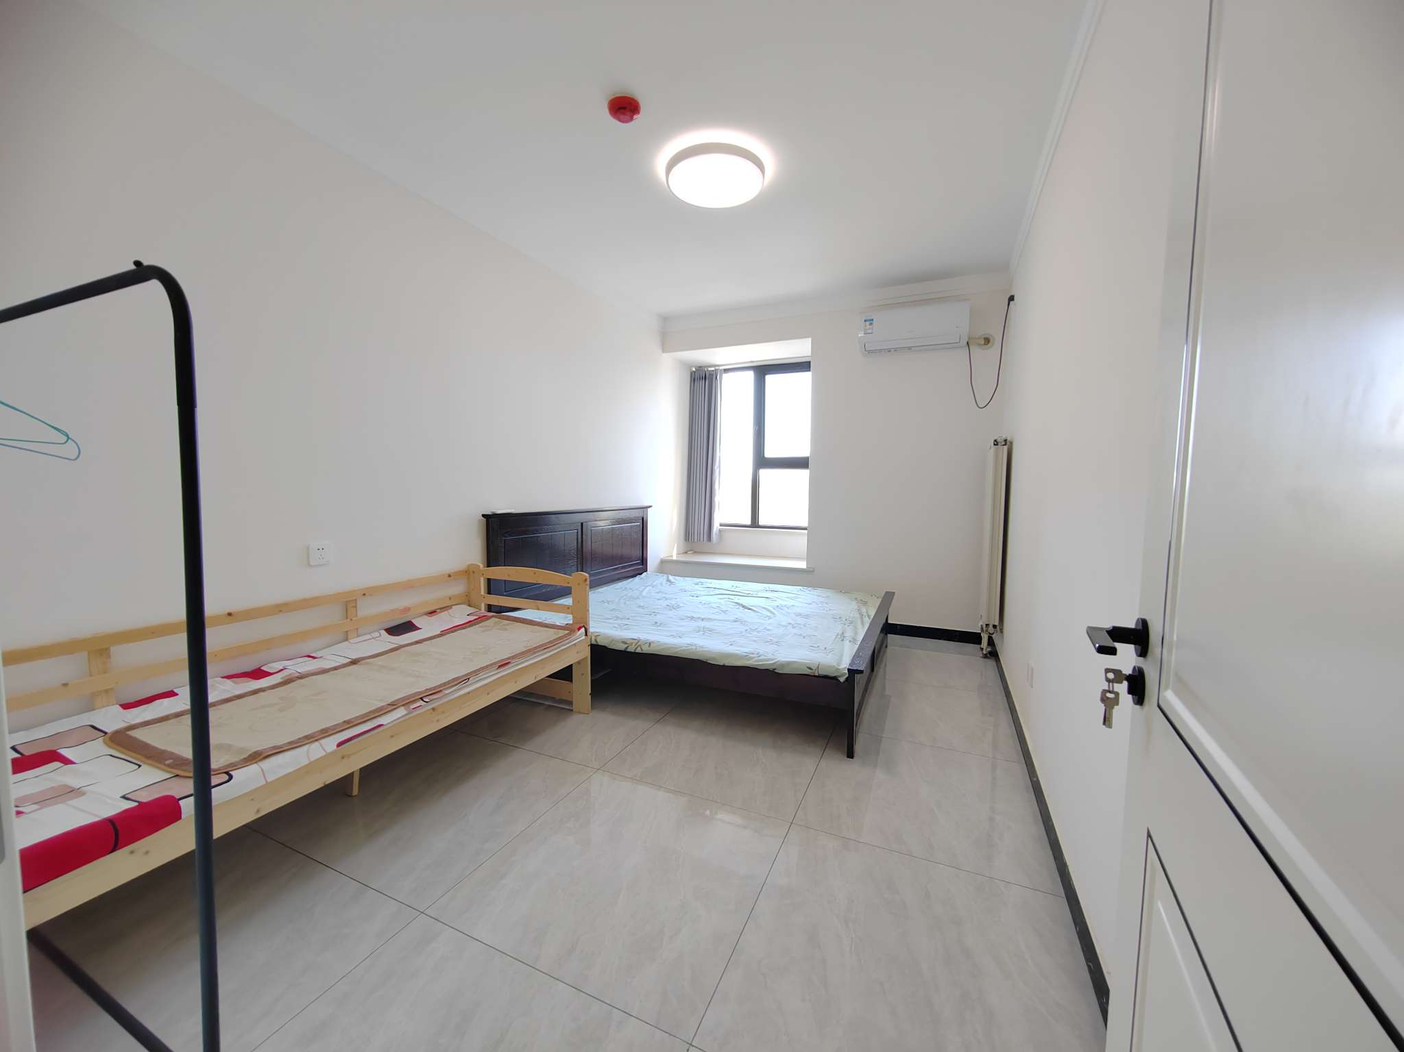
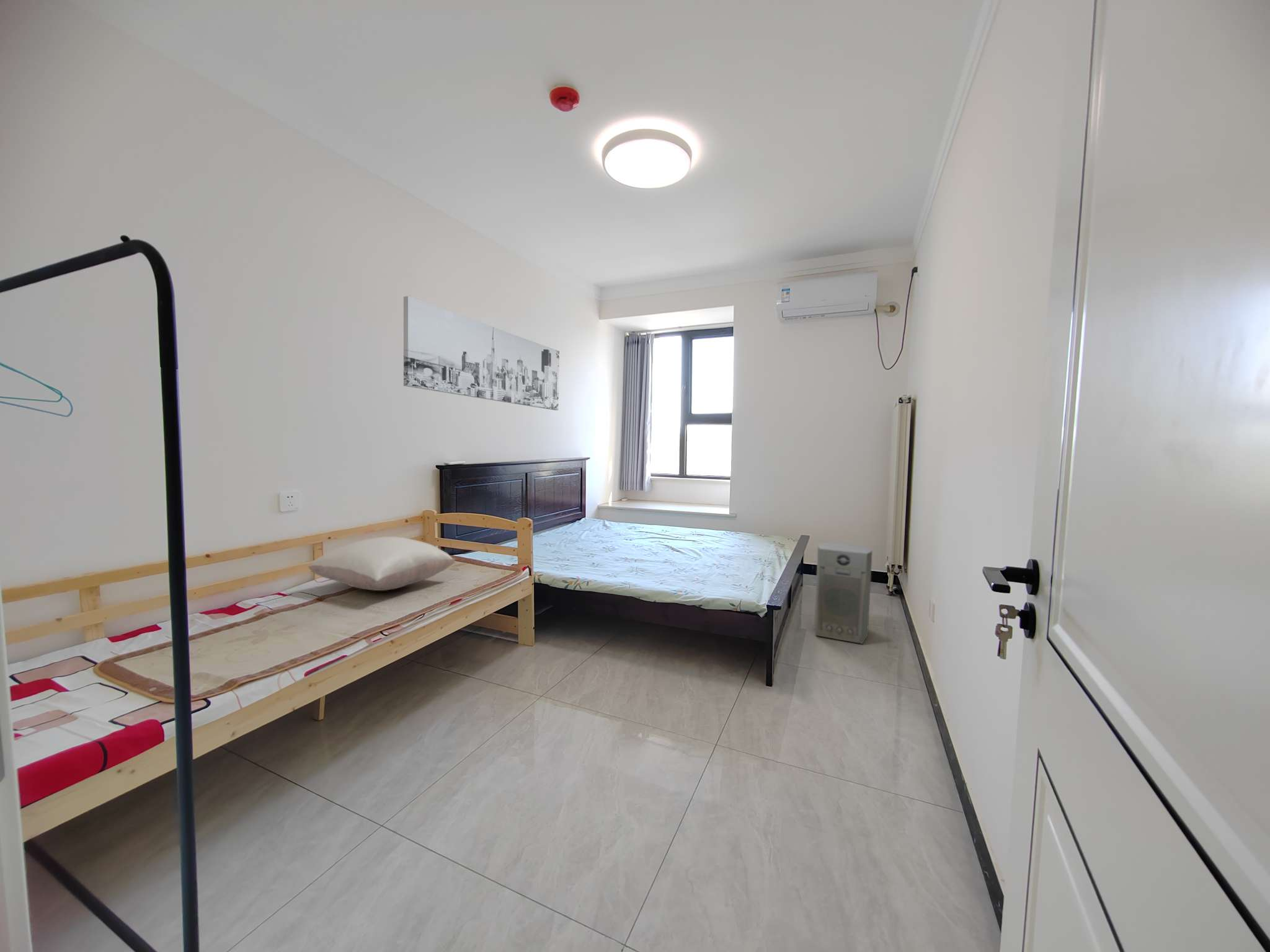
+ pillow (385, 562)
+ fan (842, 588)
+ wall art (497, 365)
